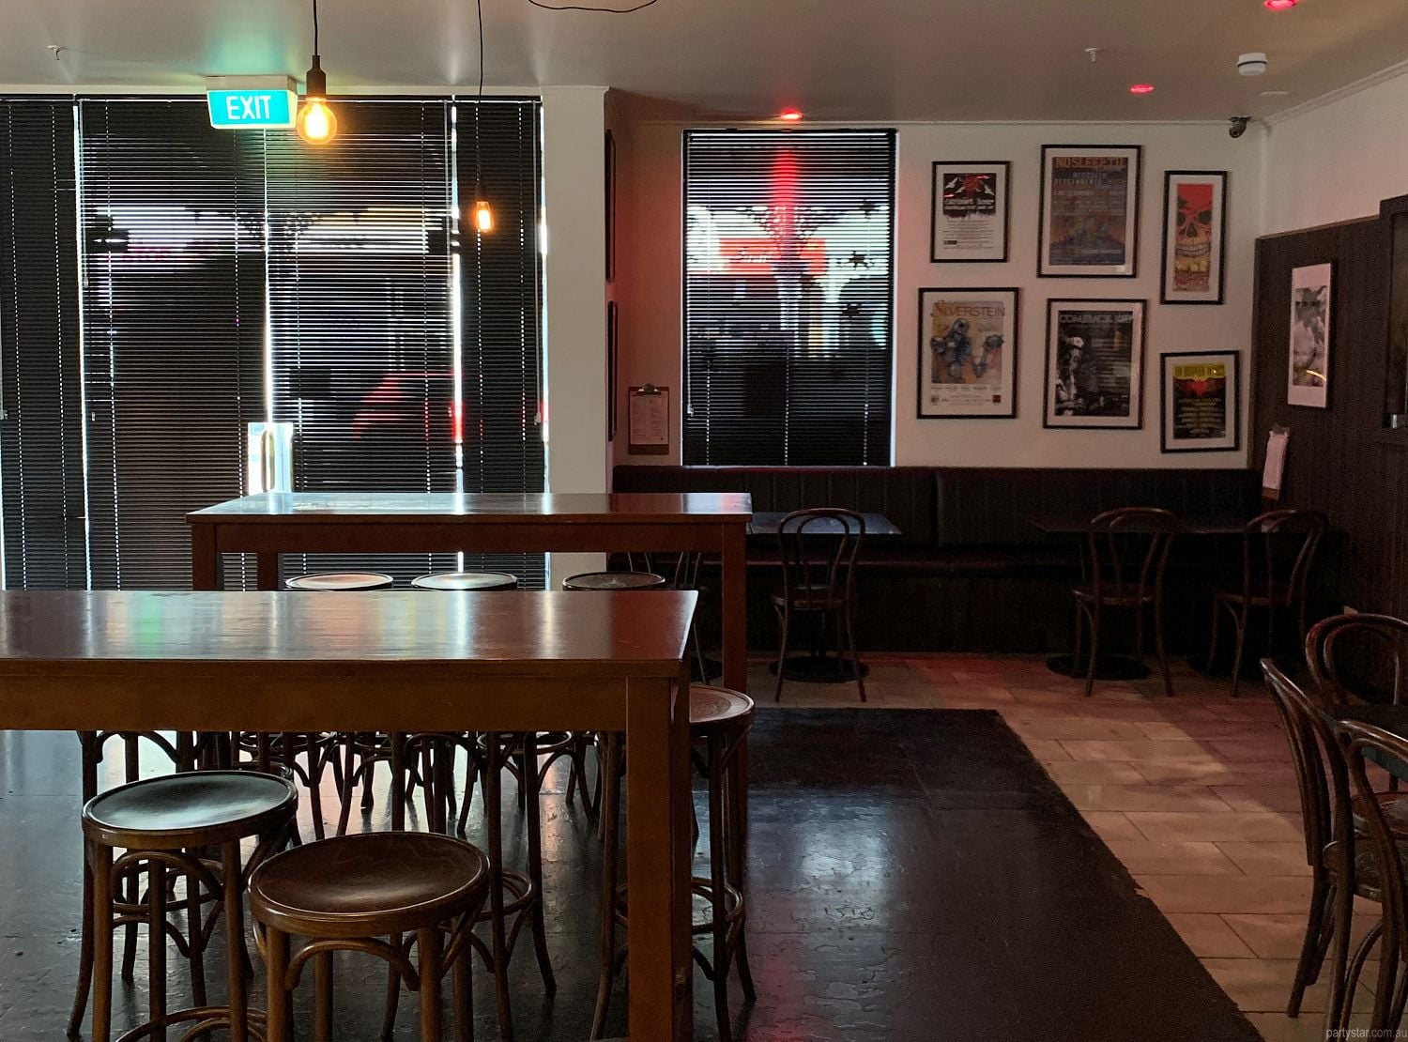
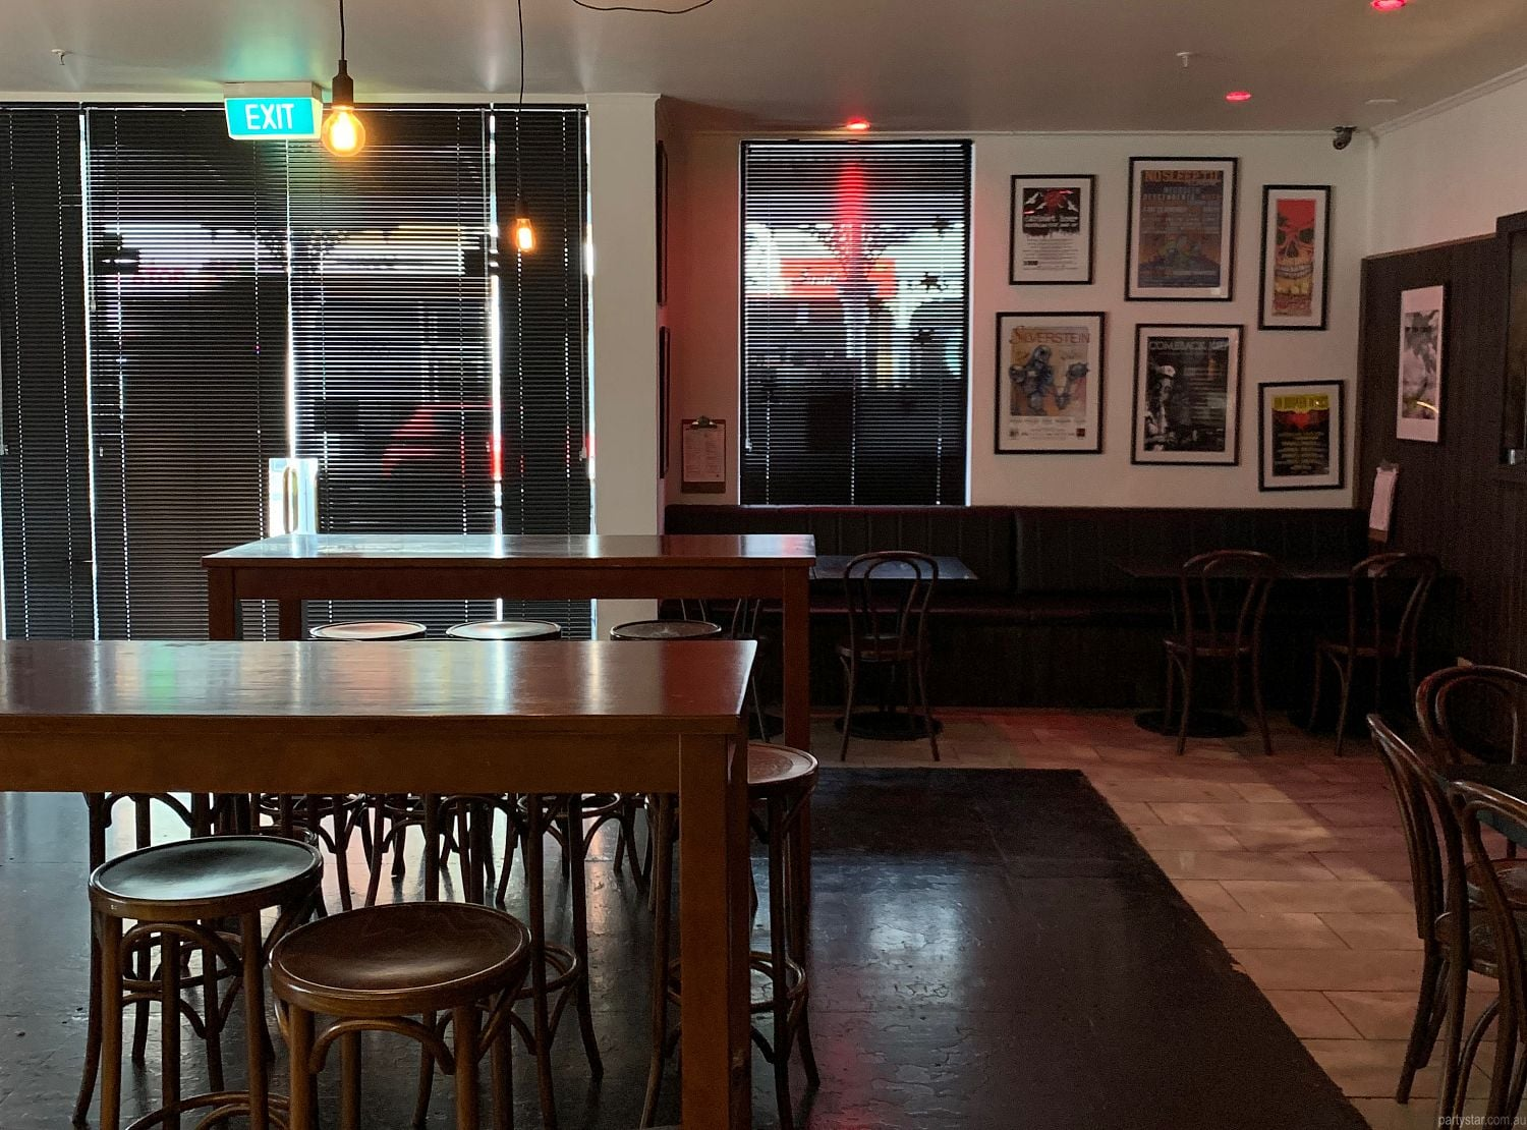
- smoke detector (1252, 63)
